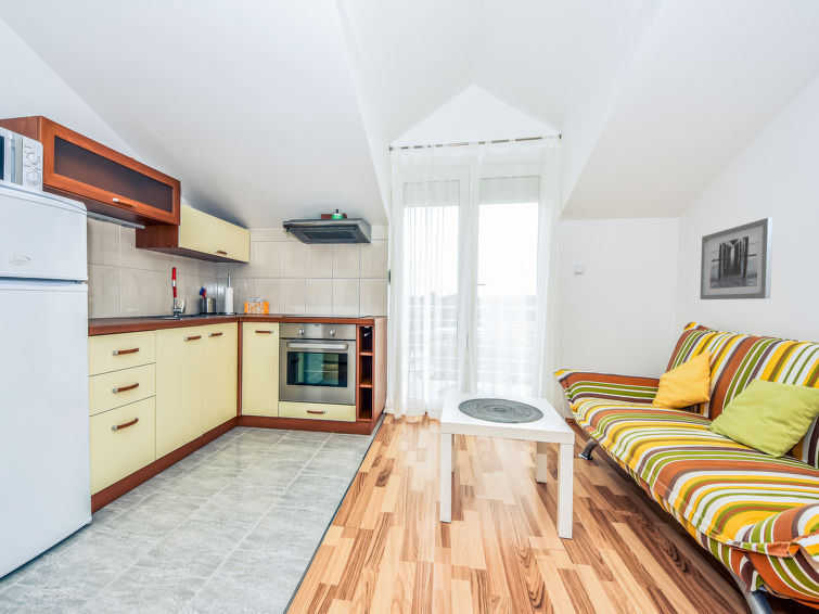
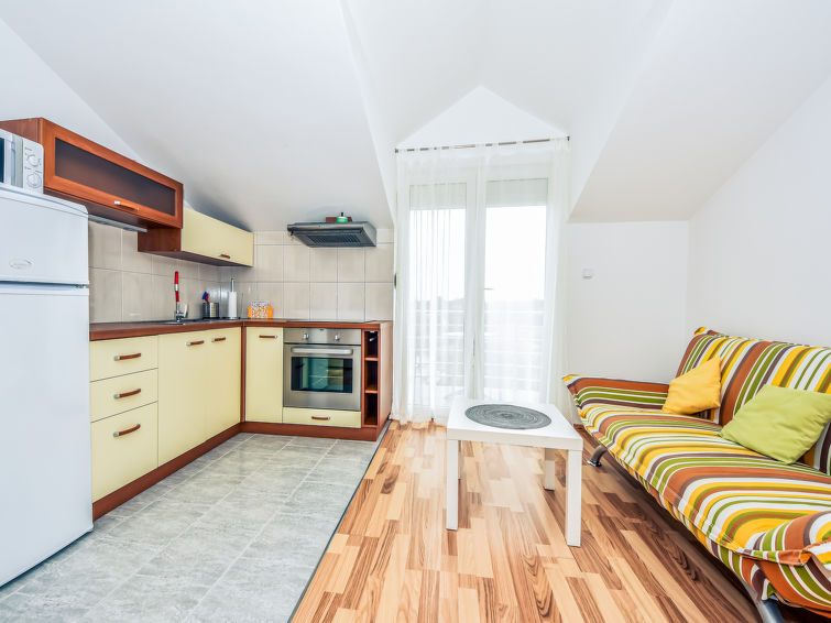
- wall art (731, 264)
